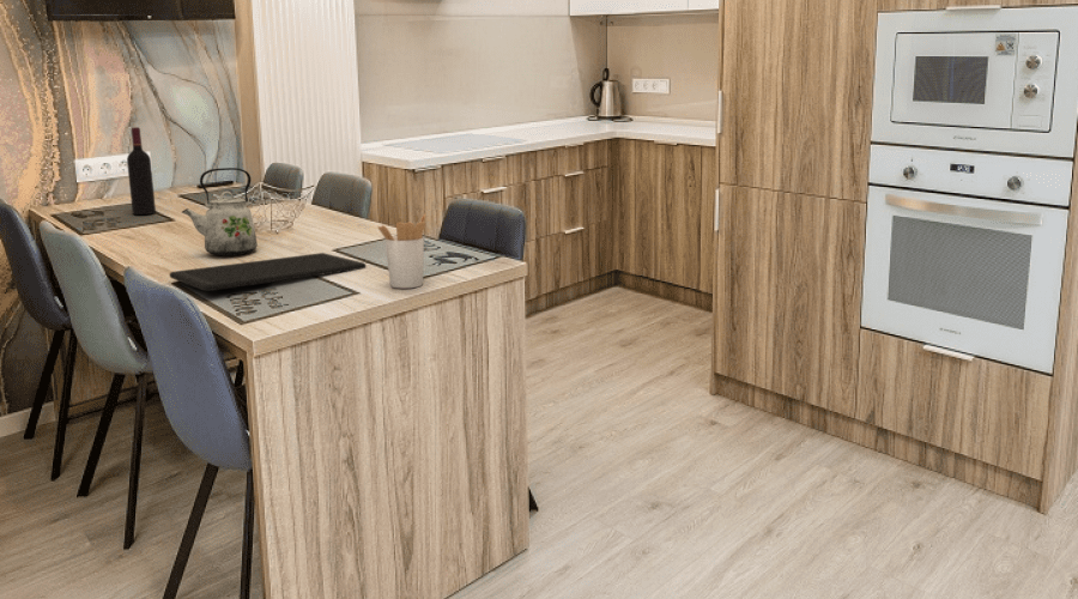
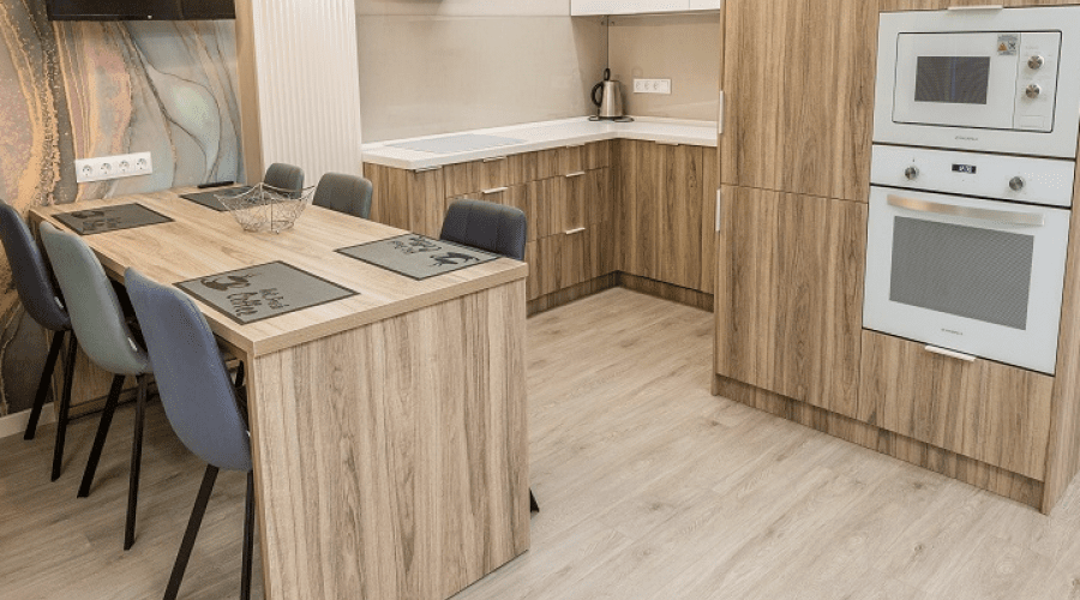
- kettle (218, 211)
- cutting board (270, 270)
- wine bottle (139, 170)
- utensil holder (407, 250)
